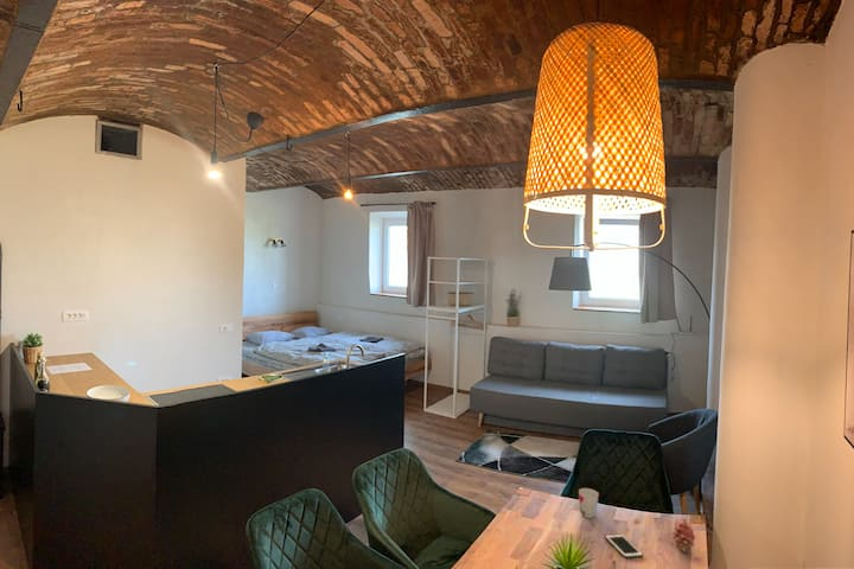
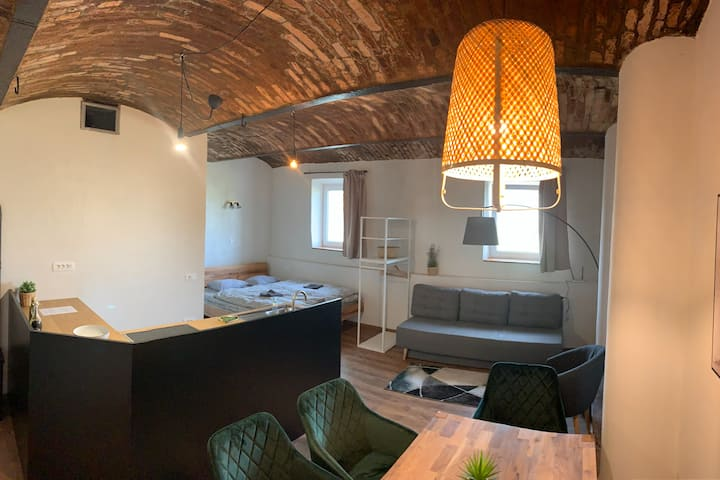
- fruit (683, 533)
- cup (587, 504)
- cell phone (623, 545)
